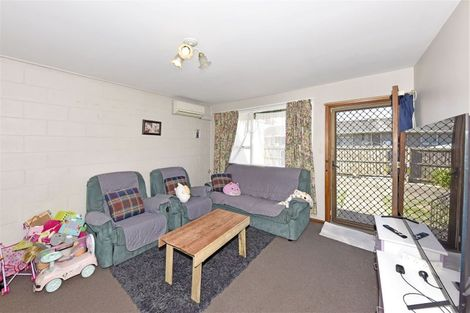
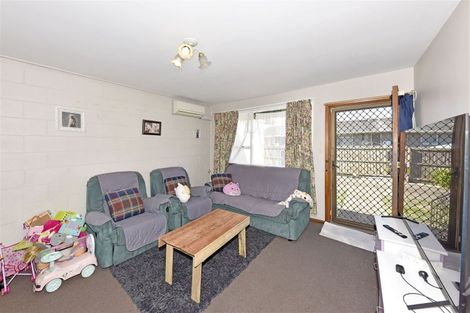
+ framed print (71, 120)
